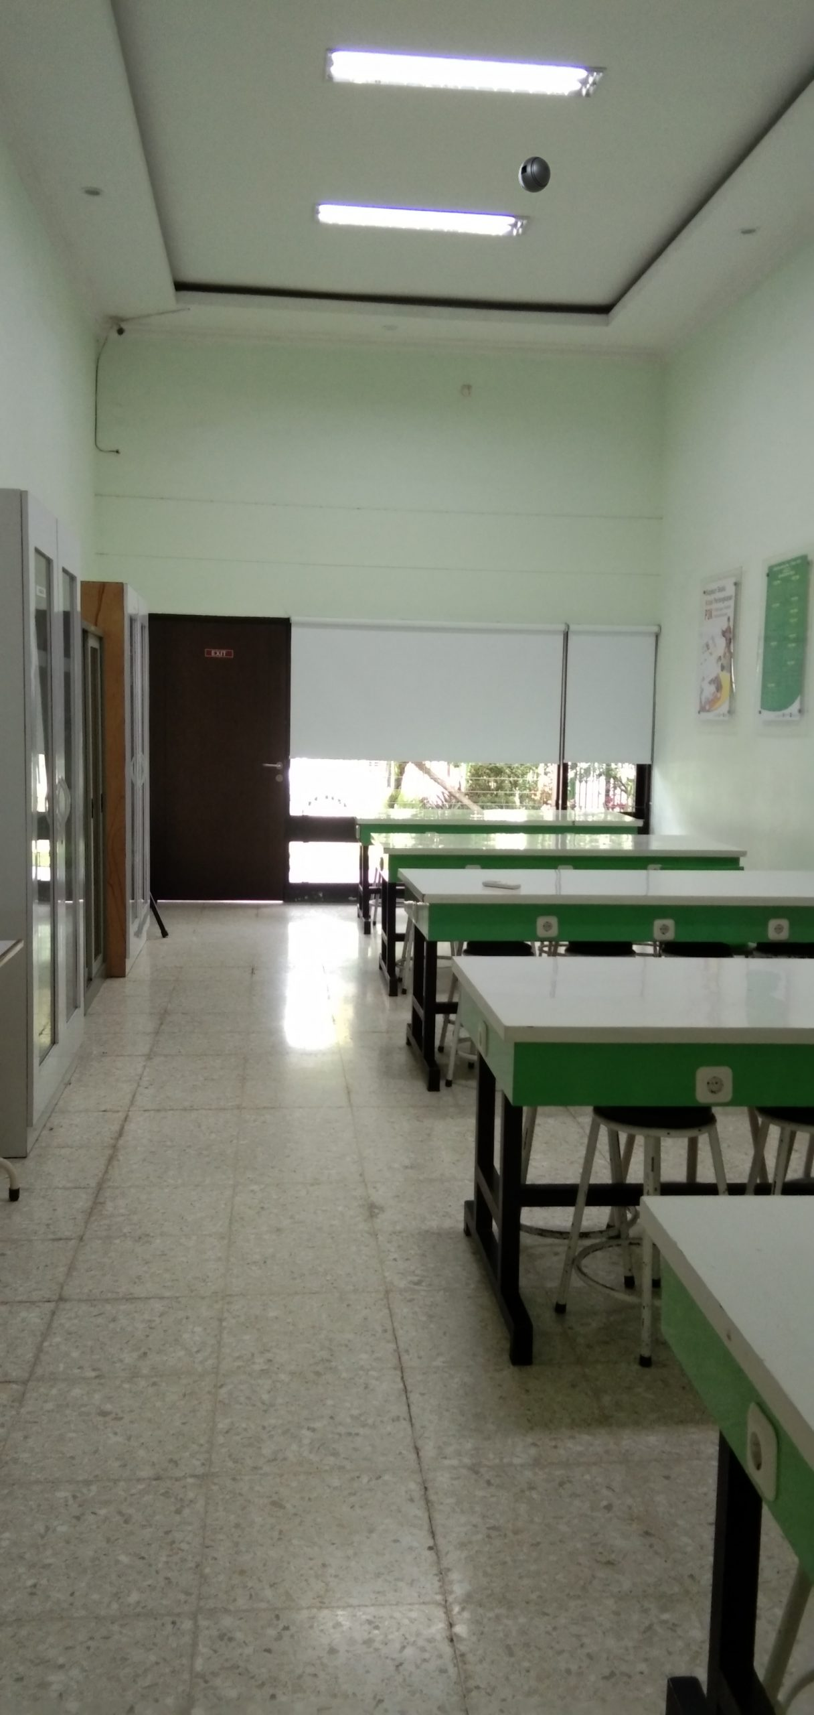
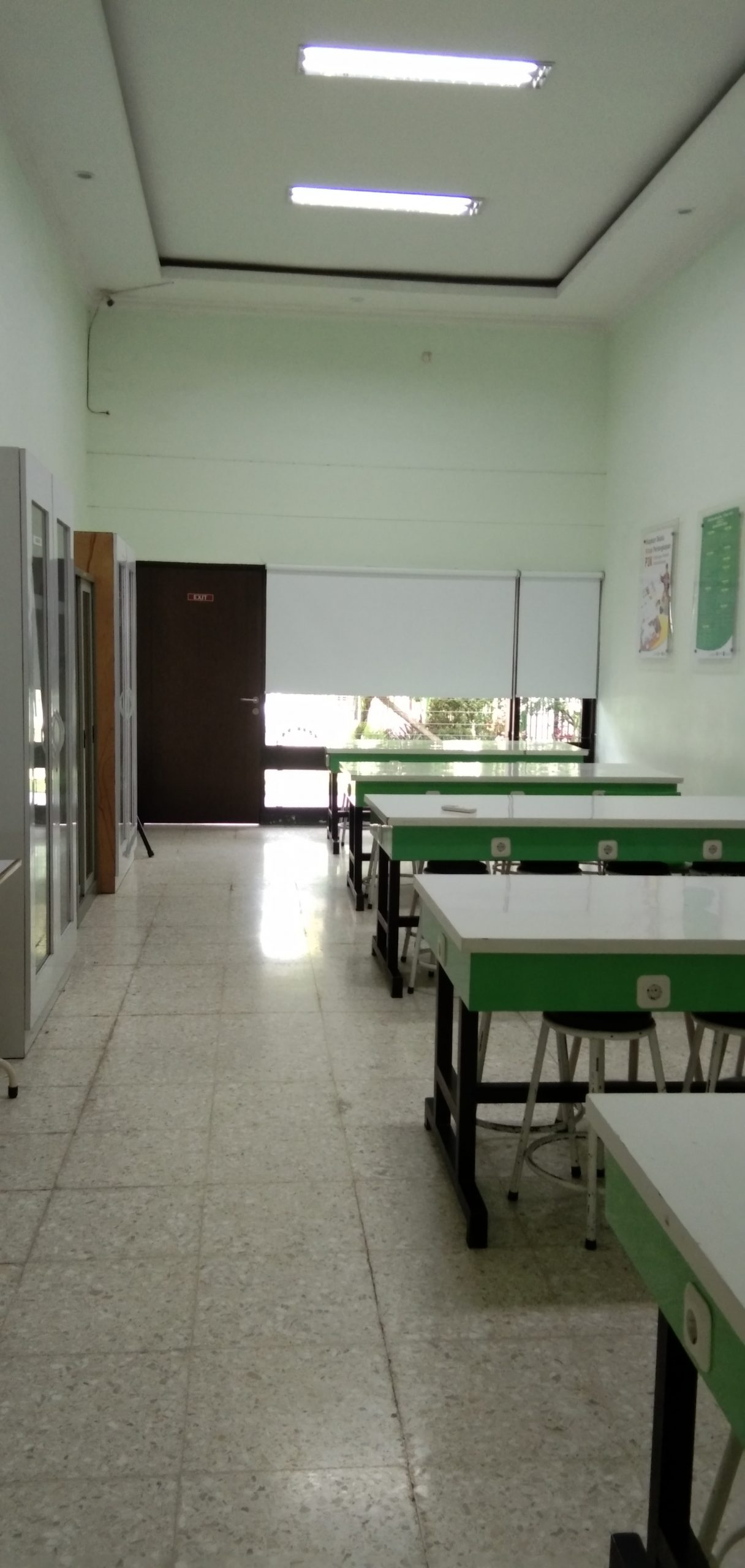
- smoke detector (534, 174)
